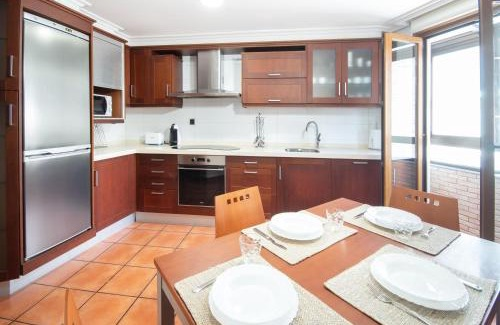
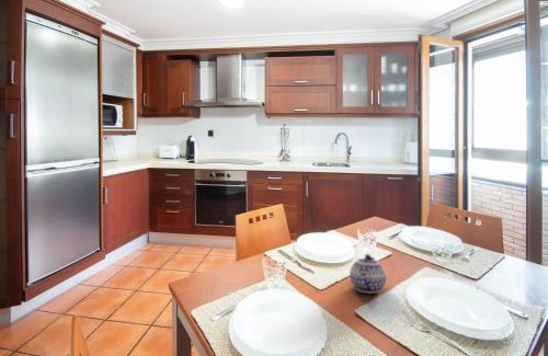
+ teapot (367, 272)
